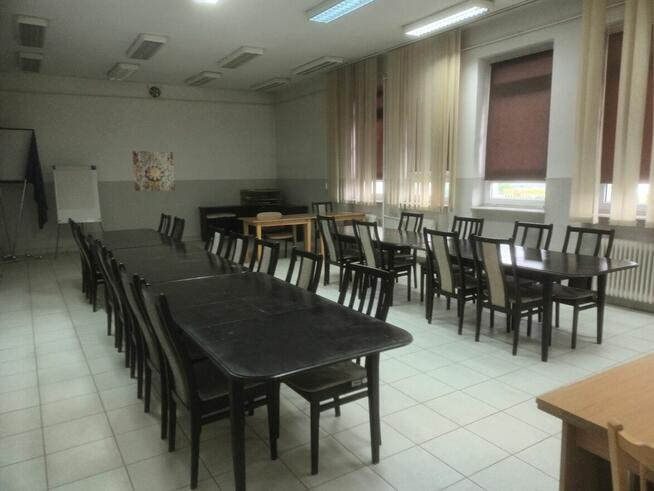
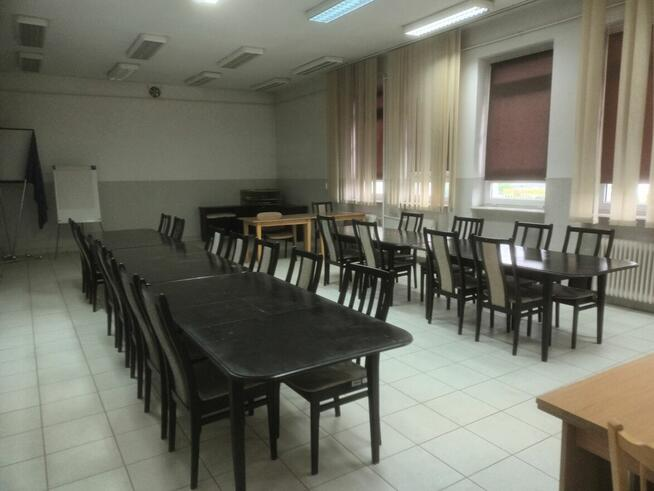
- wall art (154, 171)
